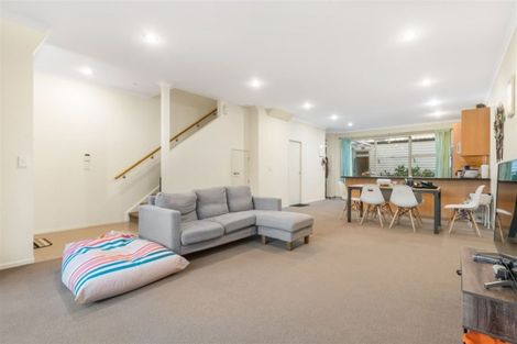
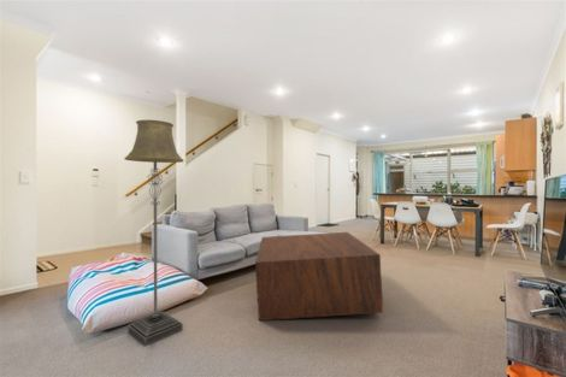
+ coffee table (311, 267)
+ floor lamp (155, 226)
